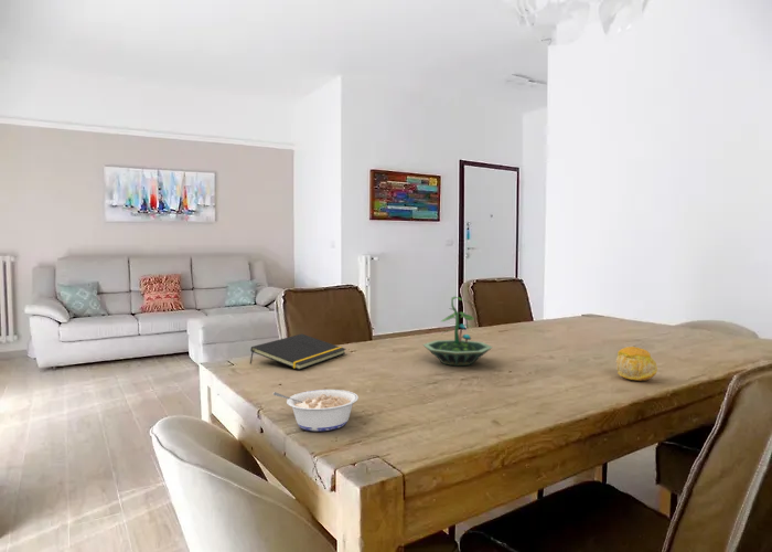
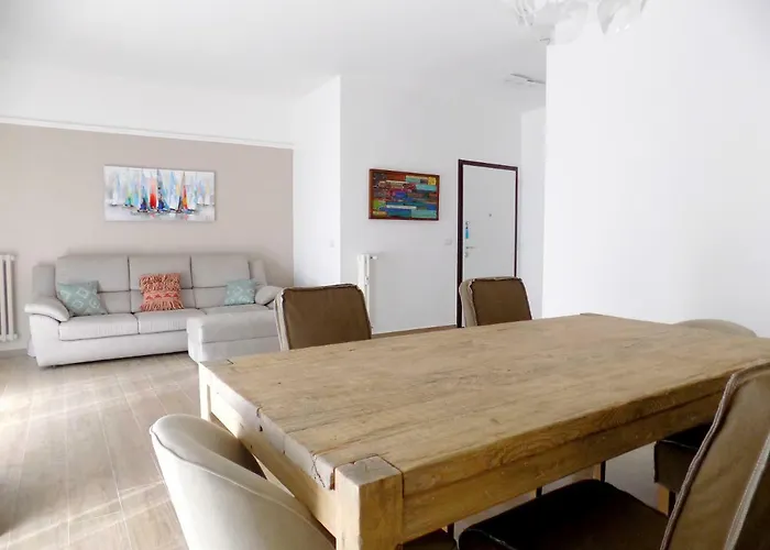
- notepad (300, 350)
- legume (320, 408)
- fruit (635, 362)
- terrarium (455, 309)
